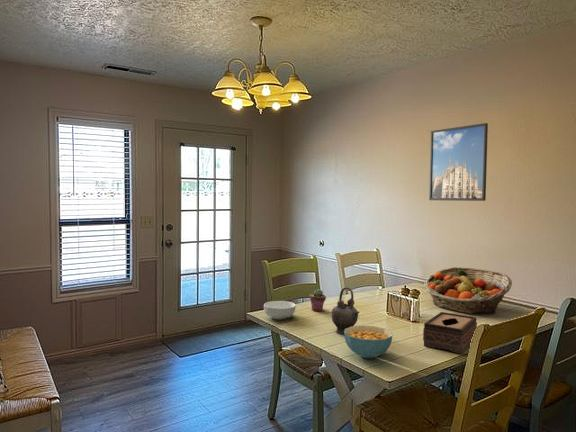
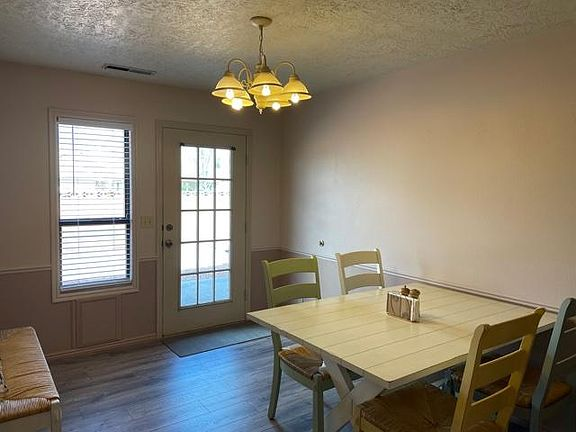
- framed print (456, 164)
- fruit basket (465, 289)
- cereal bowl (367, 344)
- tissue box (450, 331)
- cereal bowl (279, 310)
- teapot (346, 310)
- potted succulent (317, 299)
